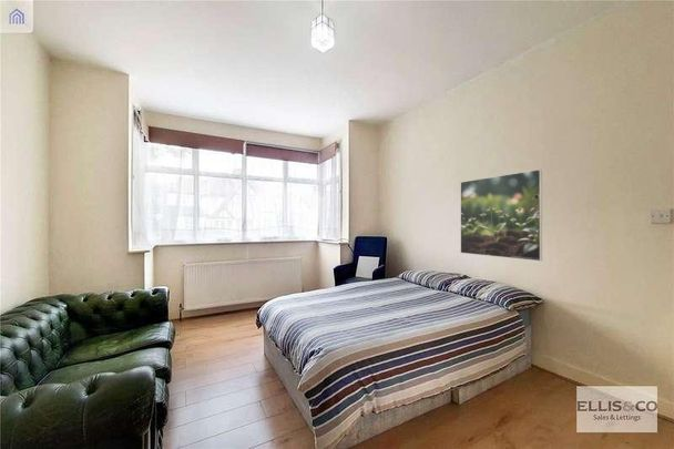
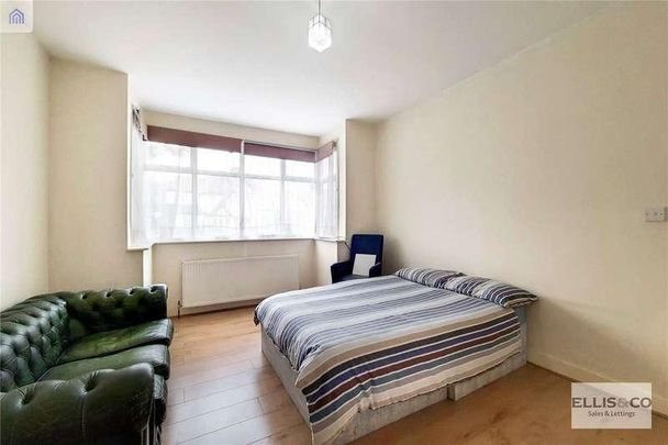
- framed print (496, 216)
